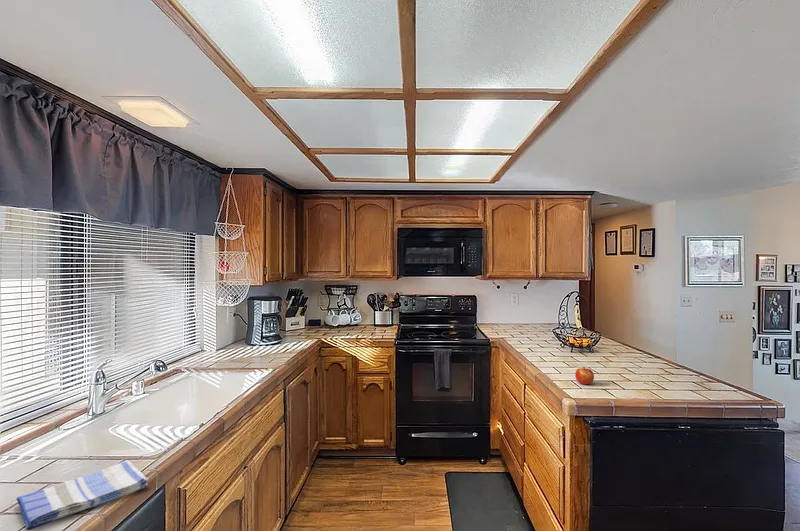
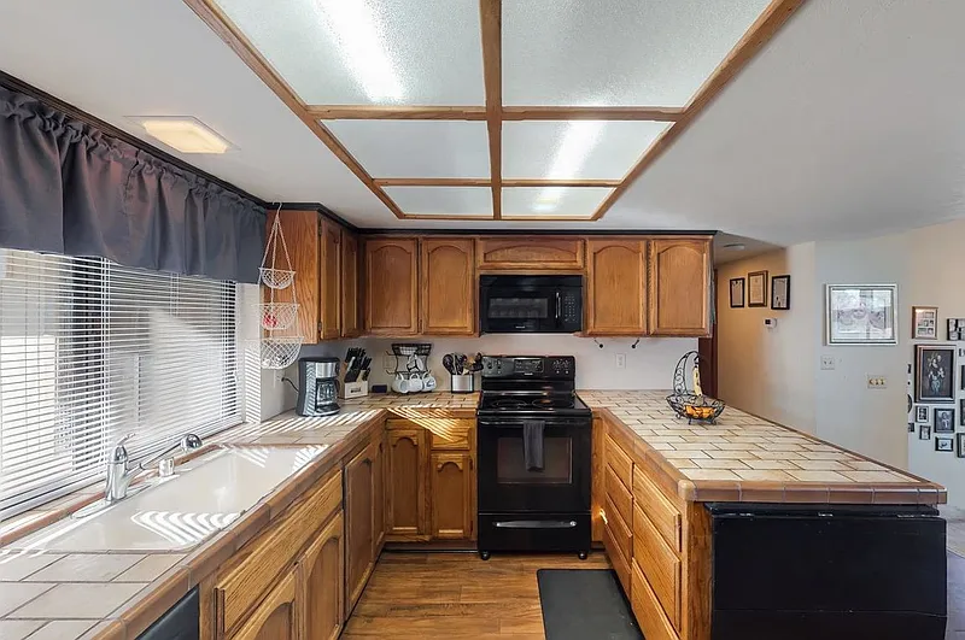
- apple (584, 375)
- dish towel (85, 489)
